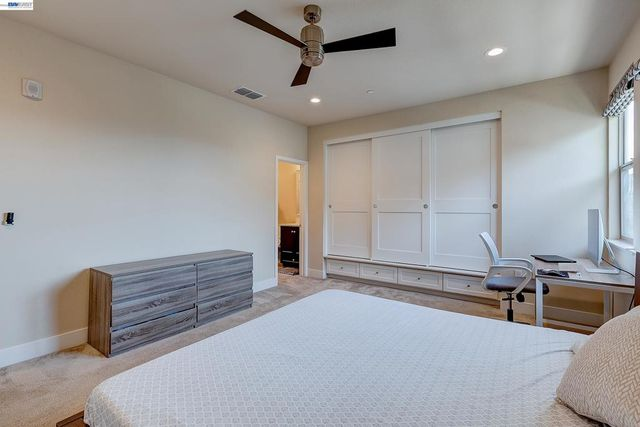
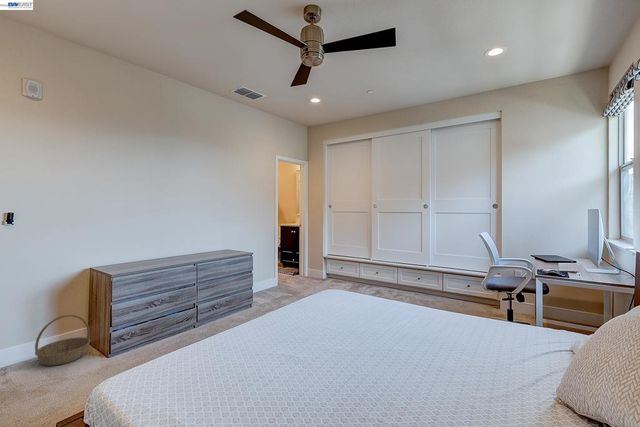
+ basket (64, 339)
